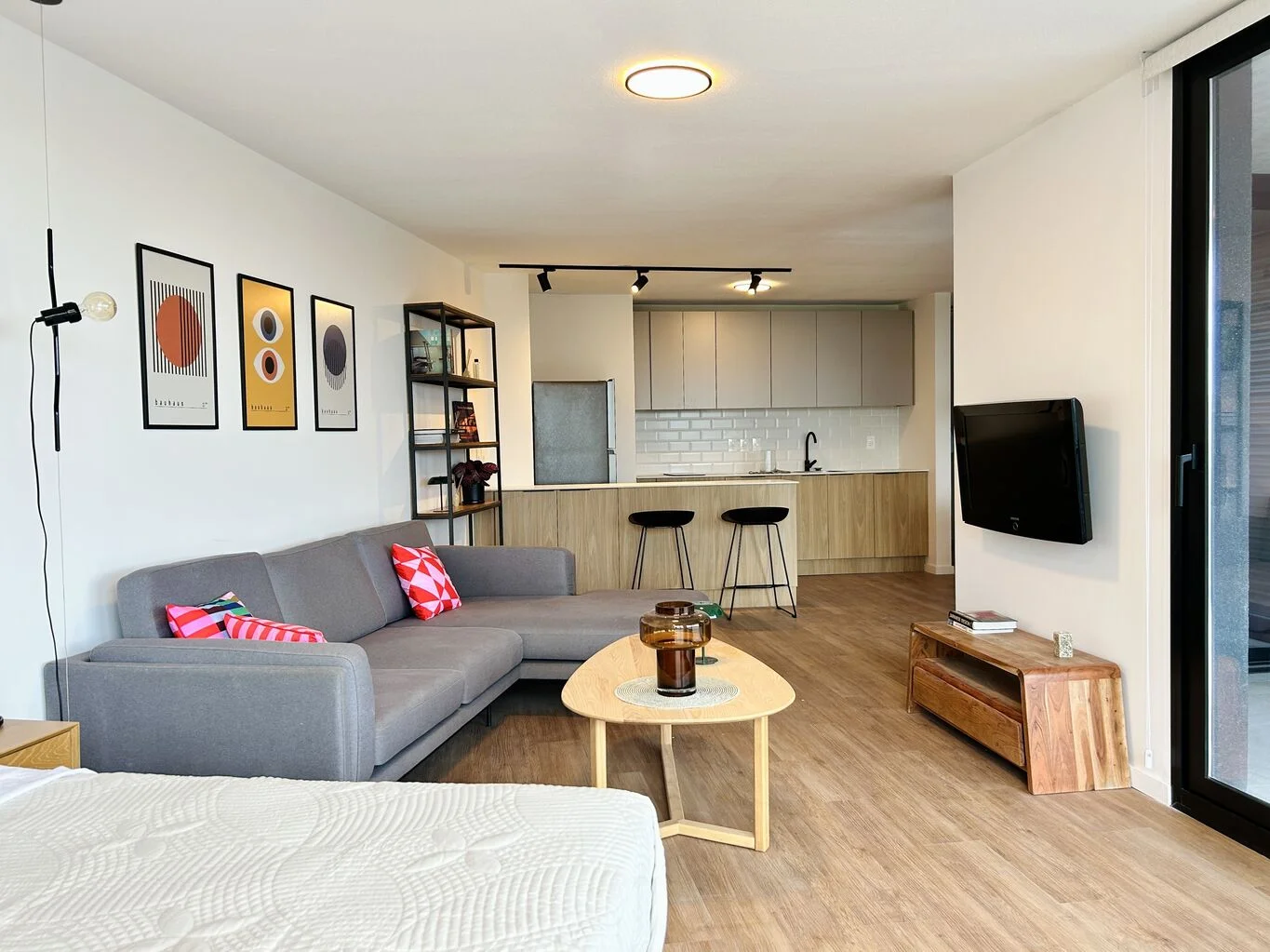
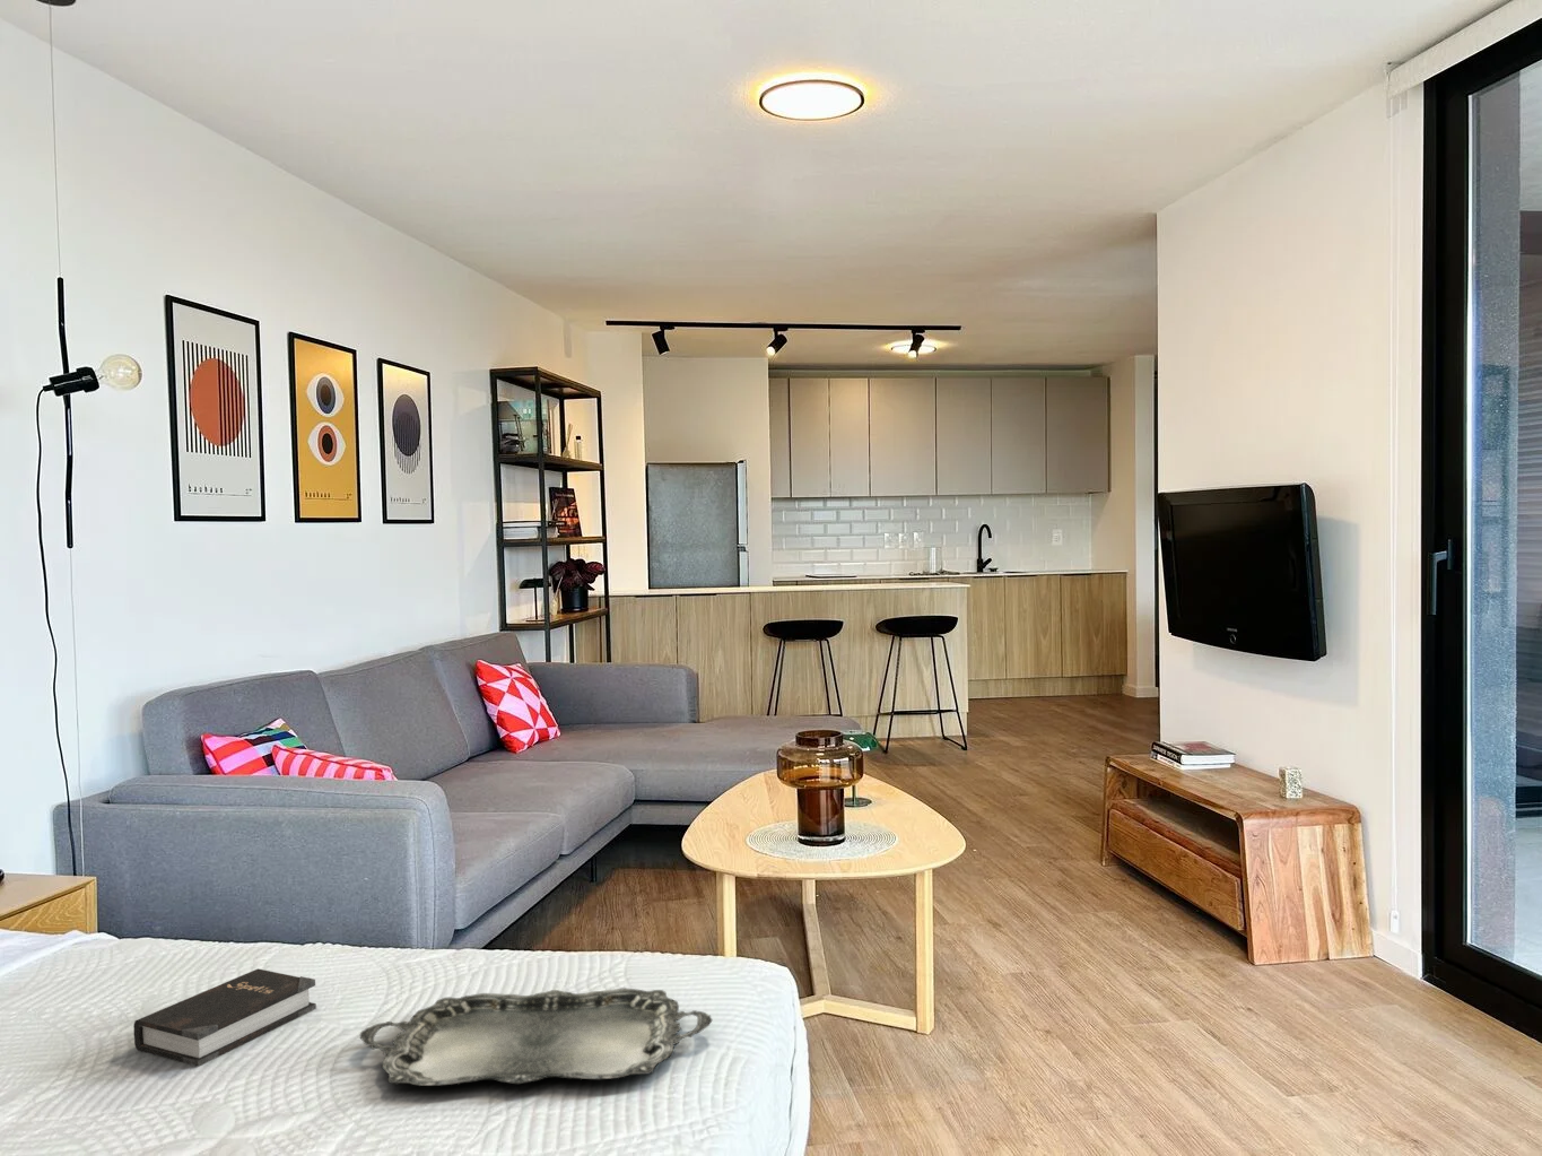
+ hardback book (228, 1014)
+ serving tray (538, 1033)
